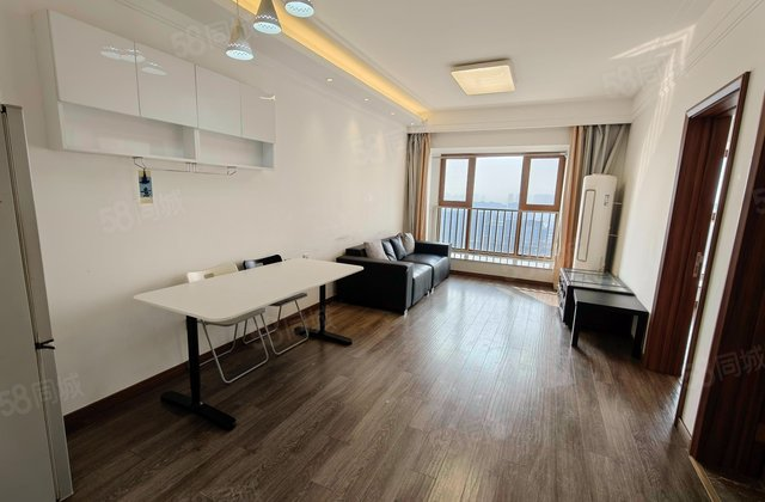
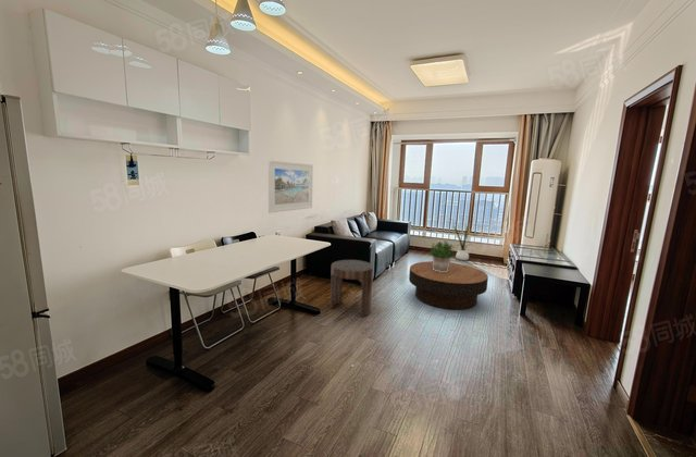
+ house plant (461, 240)
+ side table (351, 279)
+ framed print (293, 186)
+ coffee table (446, 284)
+ potted plant (442, 255)
